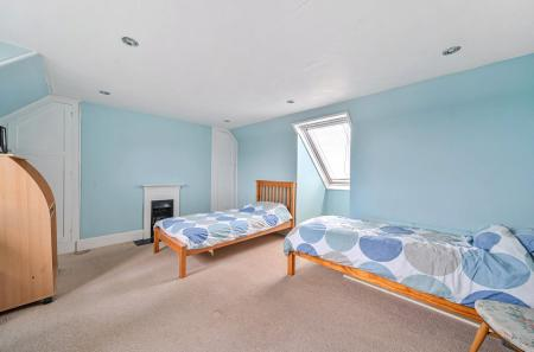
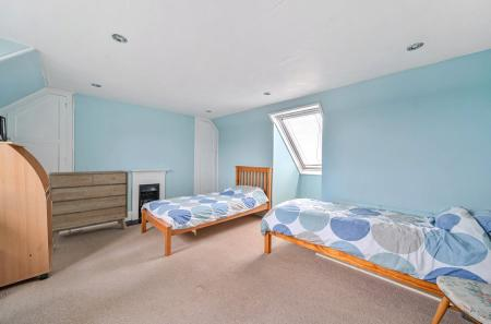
+ dresser (91, 202)
